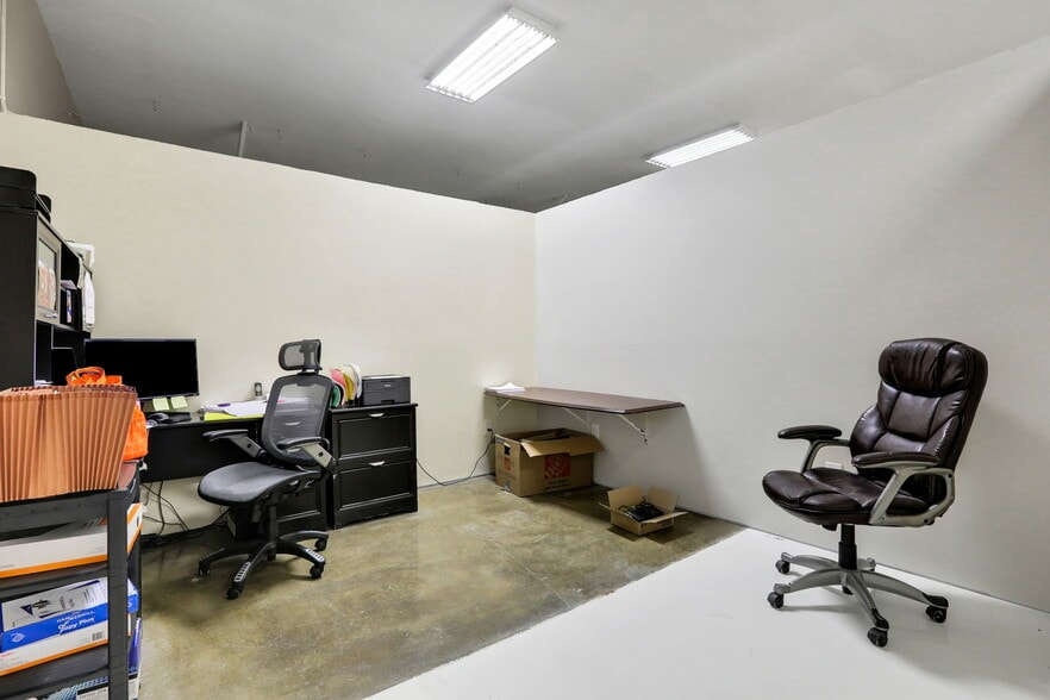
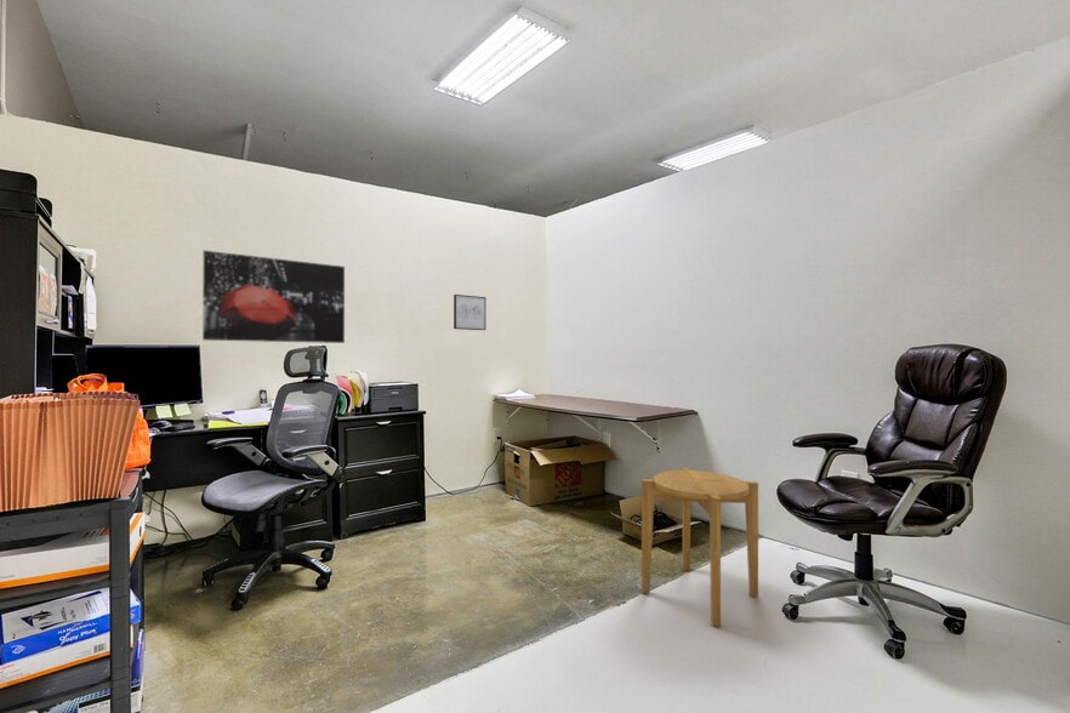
+ side table (689, 537)
+ wall art (469, 312)
+ wall art (279, 300)
